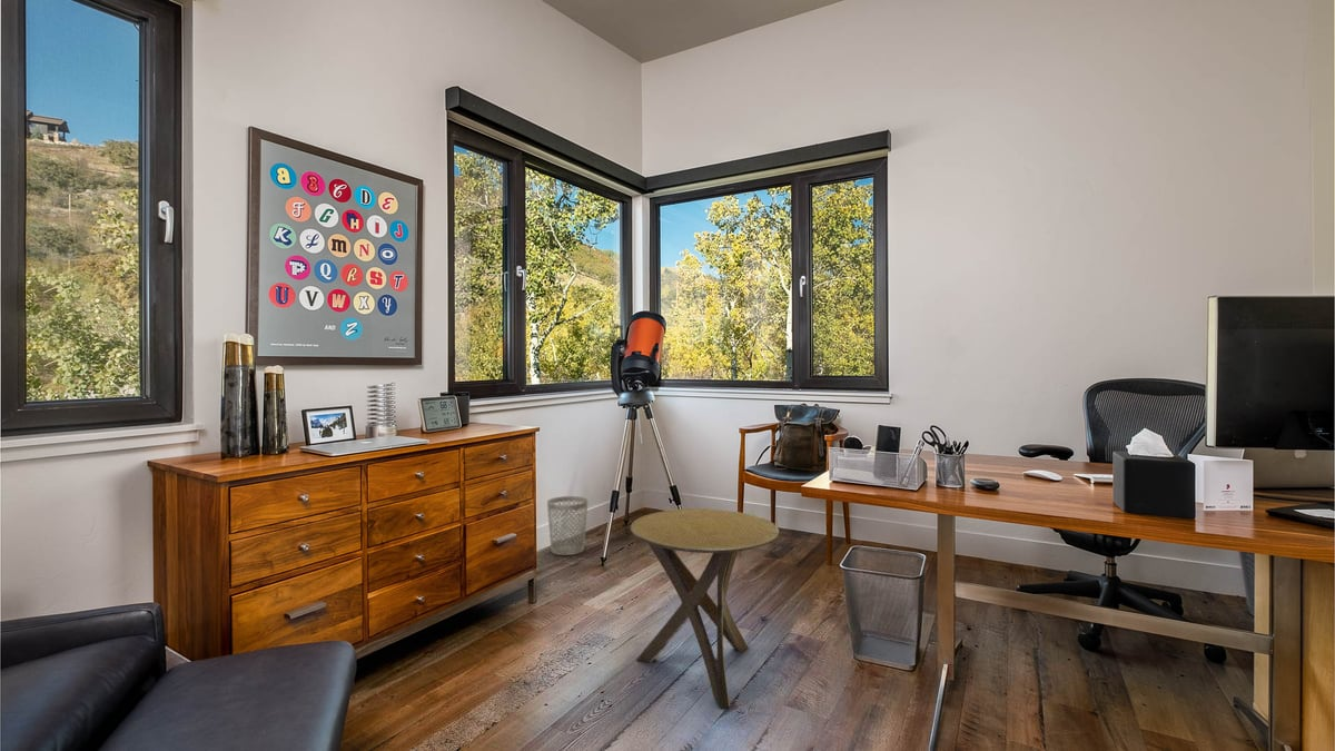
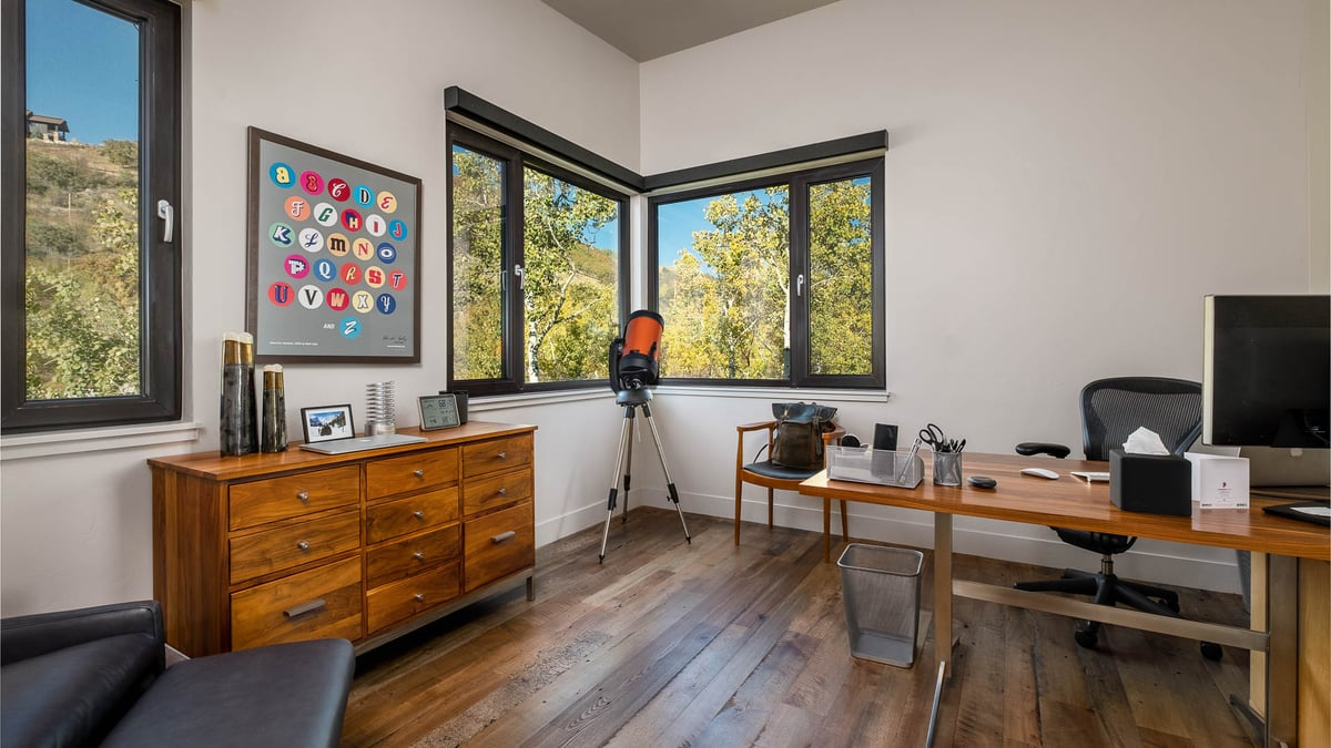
- side table (703, 596)
- wastebasket (567, 525)
